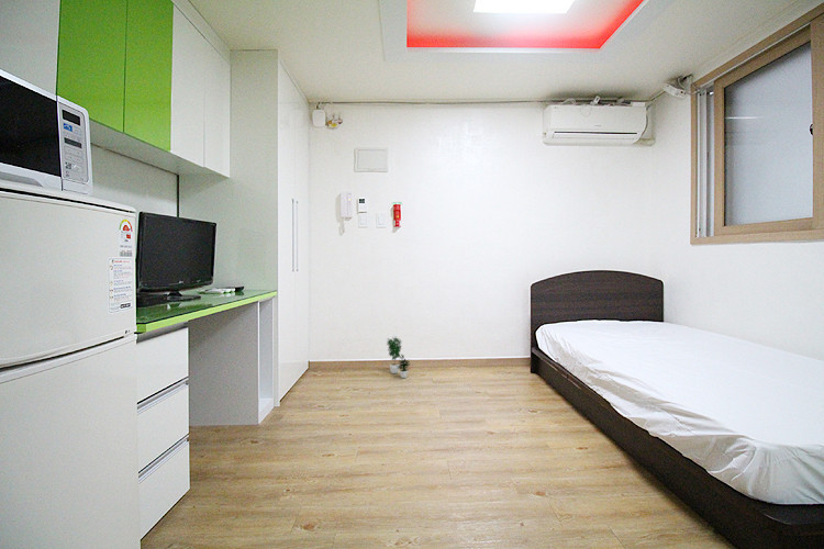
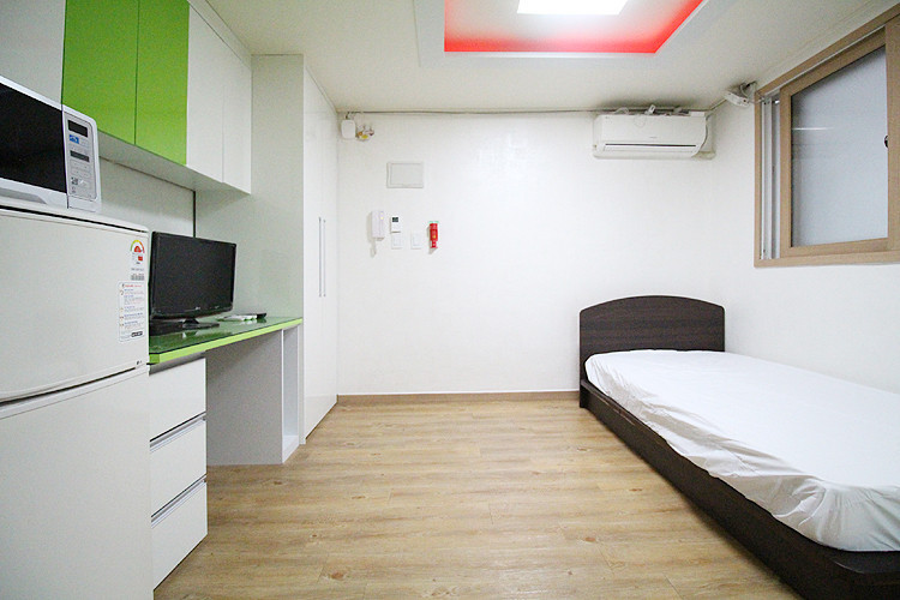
- potted plant (398, 355)
